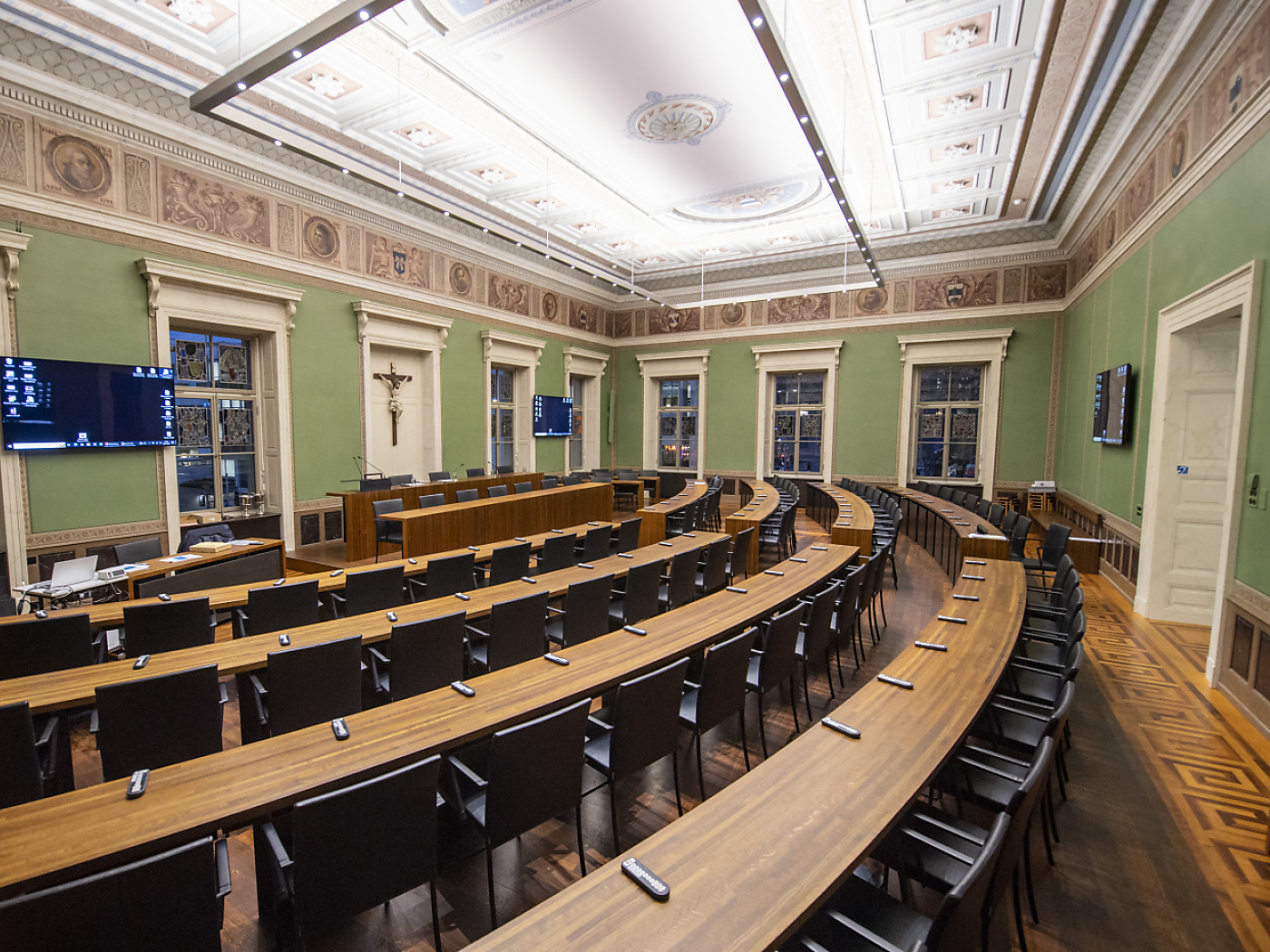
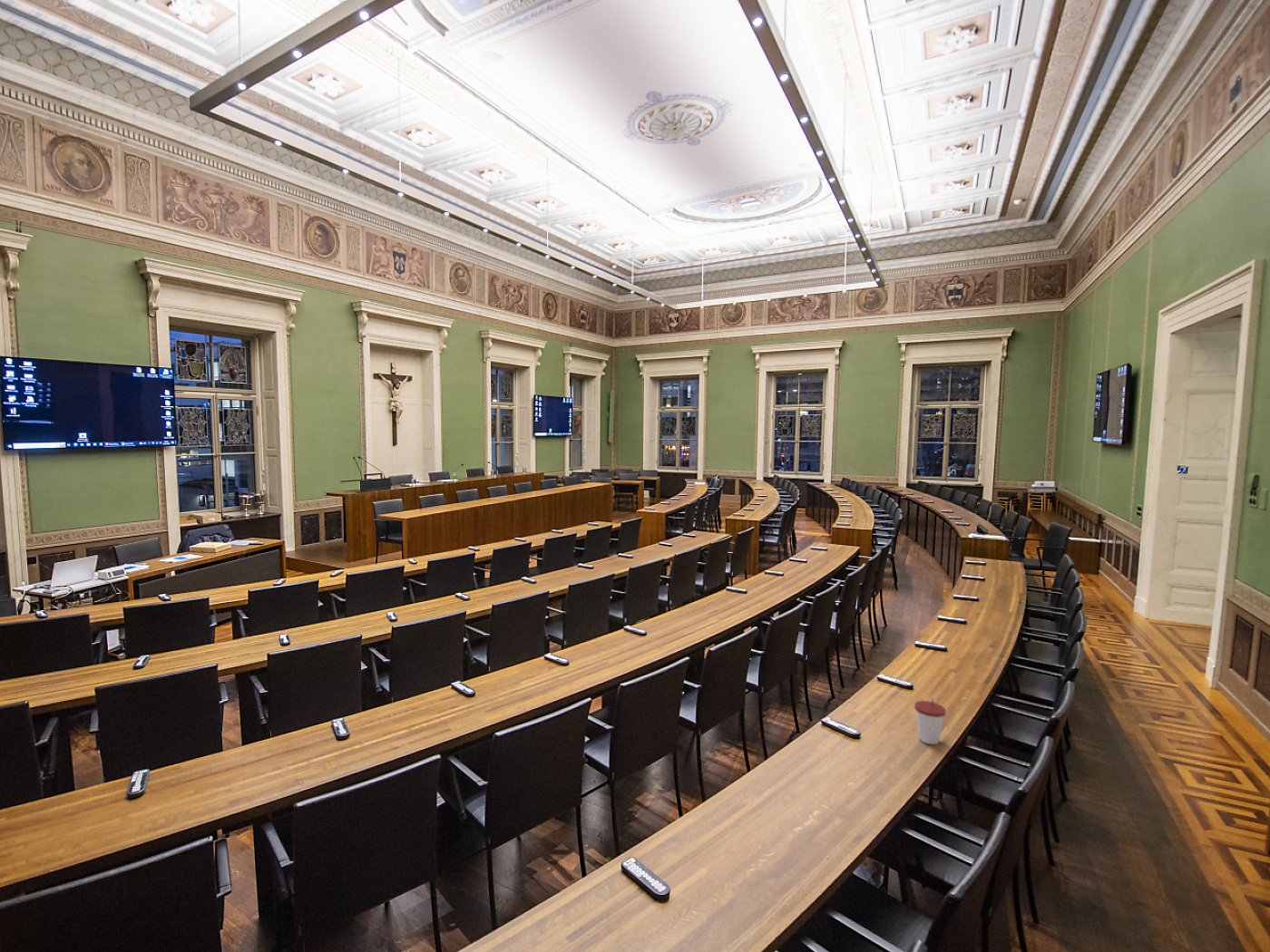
+ cup (929, 719)
